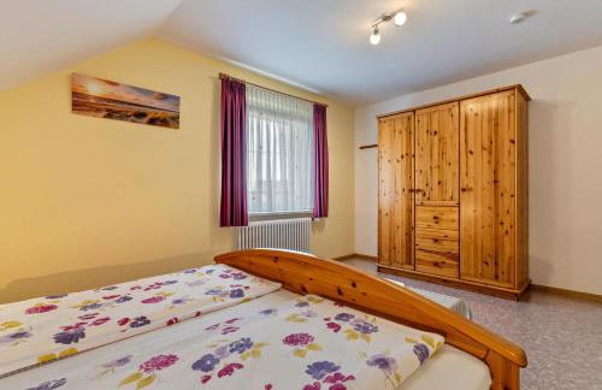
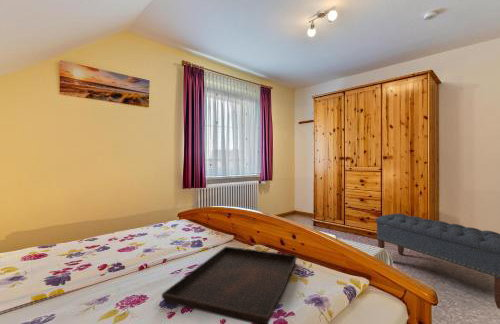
+ serving tray (240, 275)
+ bench (439, 249)
